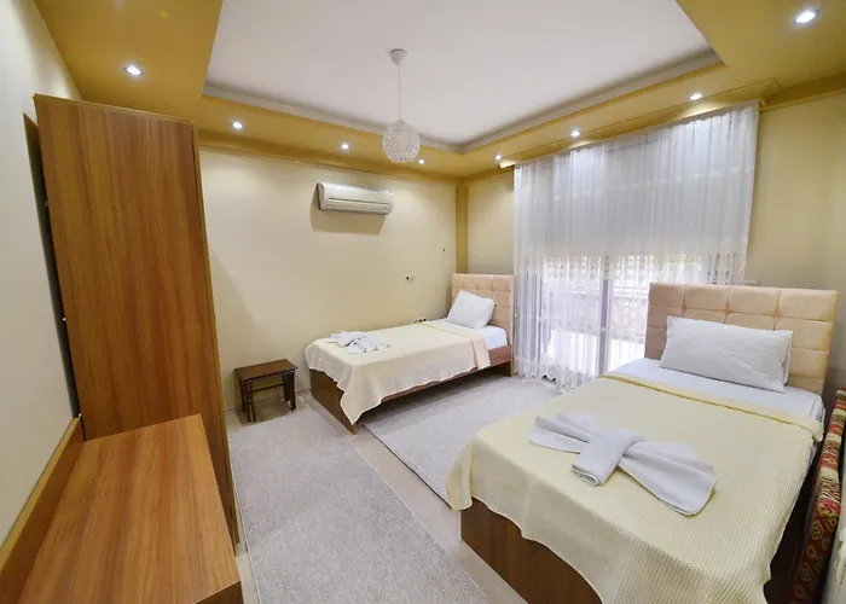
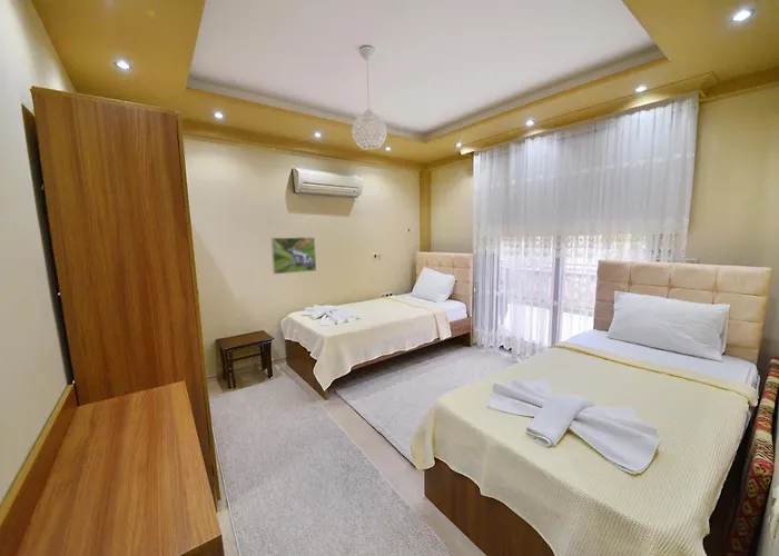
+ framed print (294, 255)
